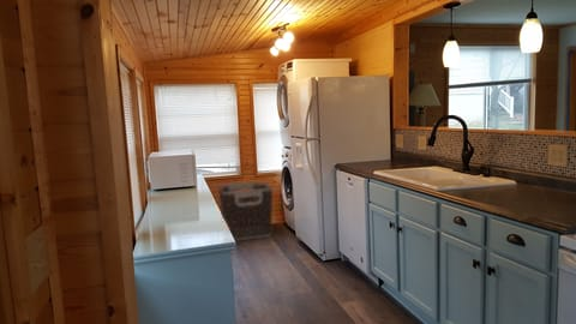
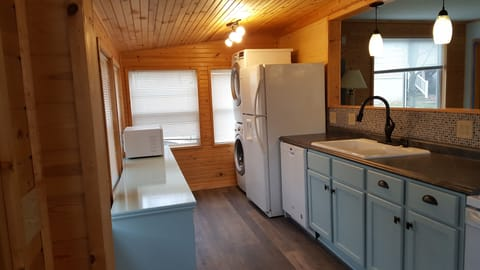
- clothes hamper (245, 210)
